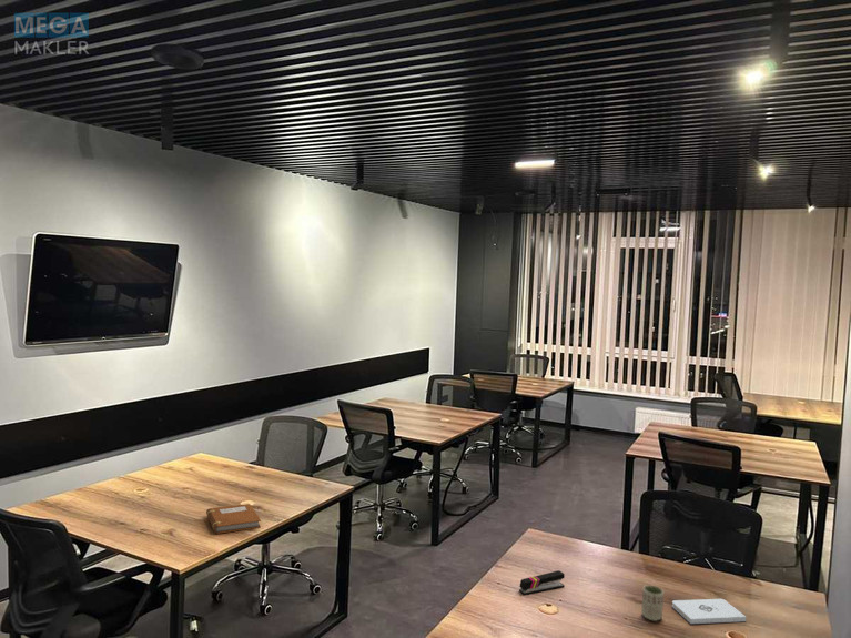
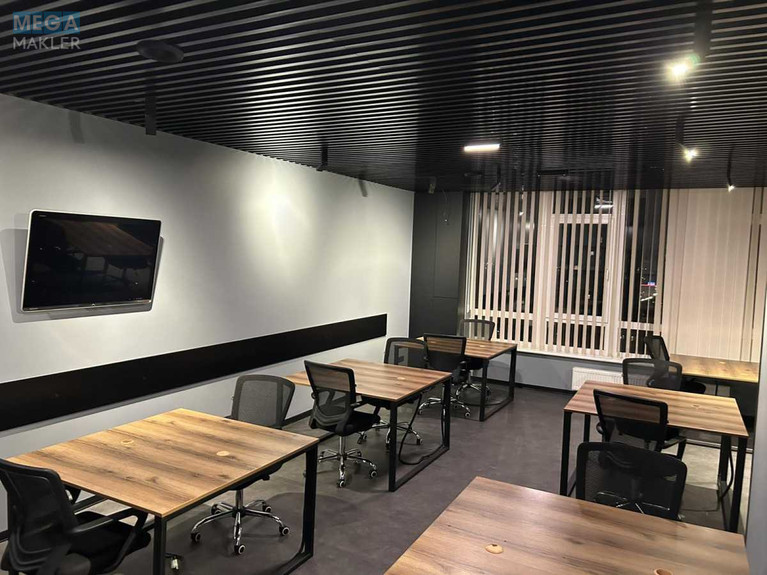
- notebook (232, 517)
- notepad (707, 610)
- cup (652, 602)
- stapler (541, 581)
